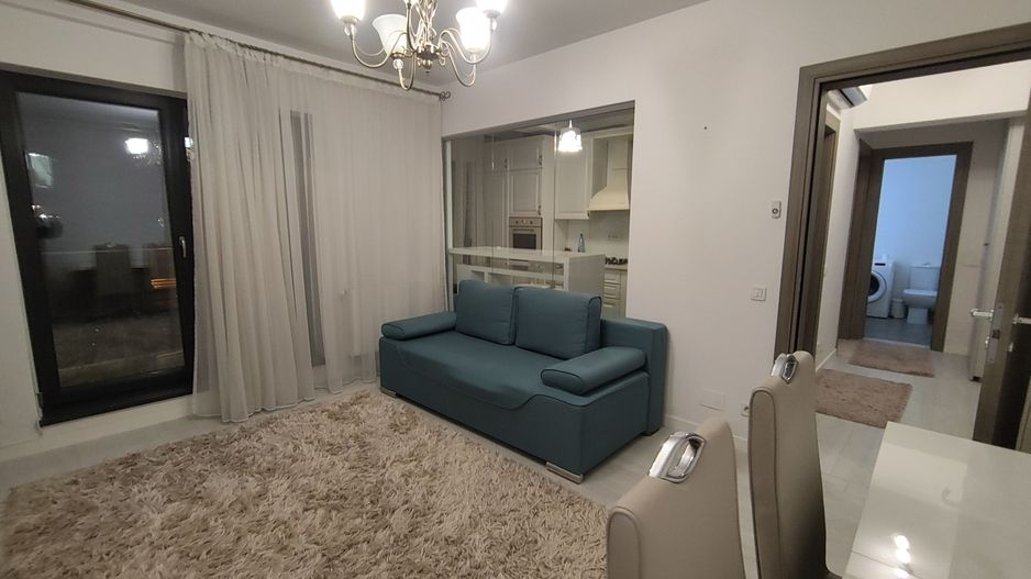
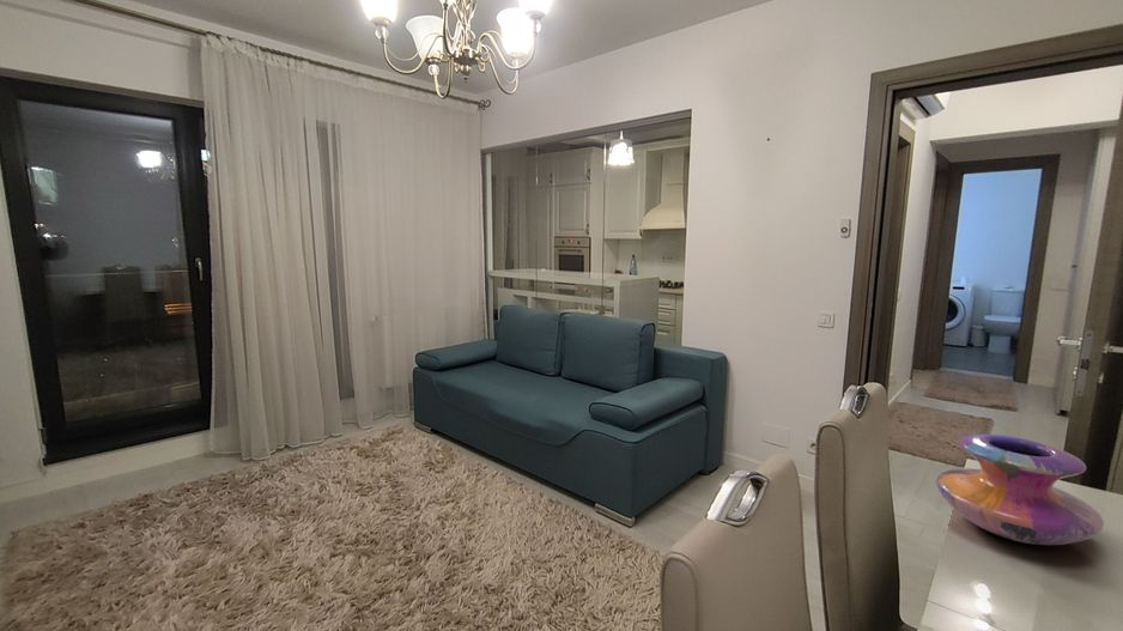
+ decorative vase (1014, 487)
